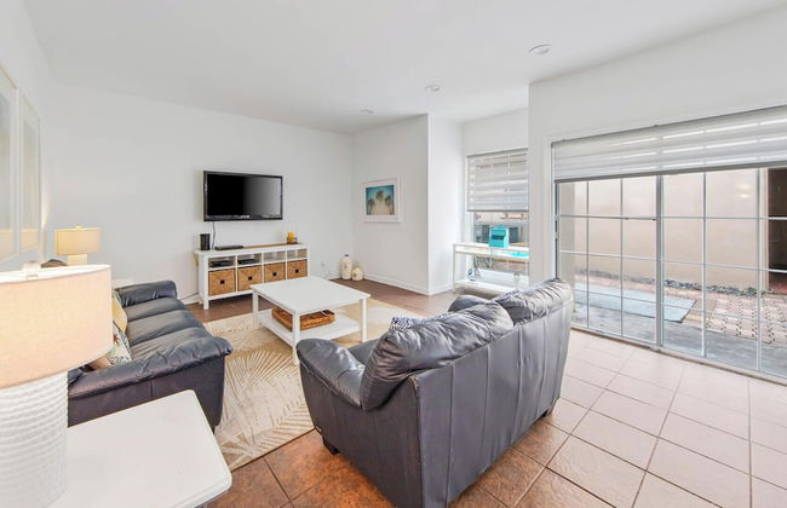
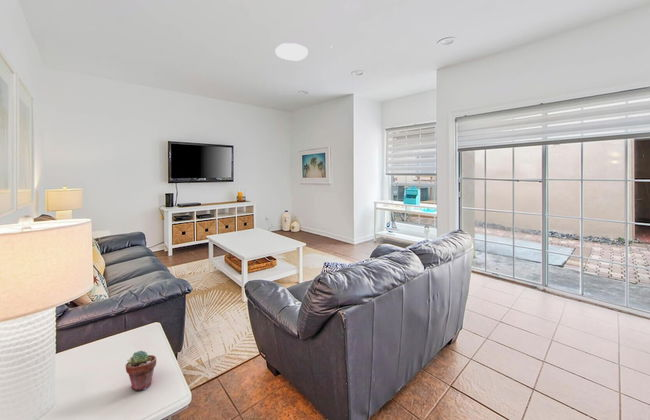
+ ceiling light (303, 51)
+ potted succulent (141, 368)
